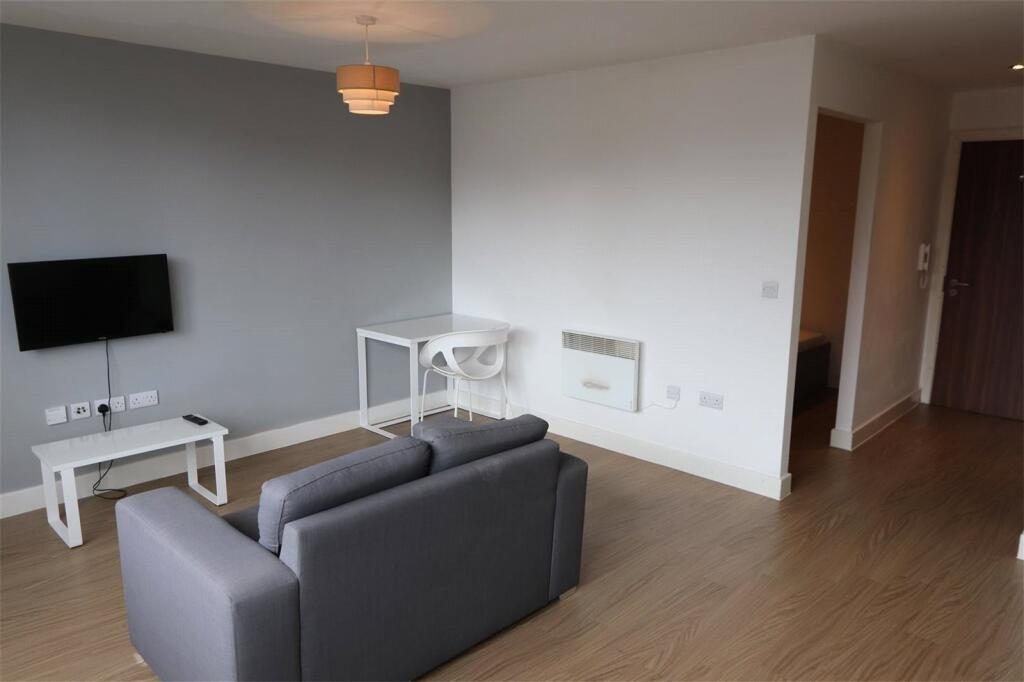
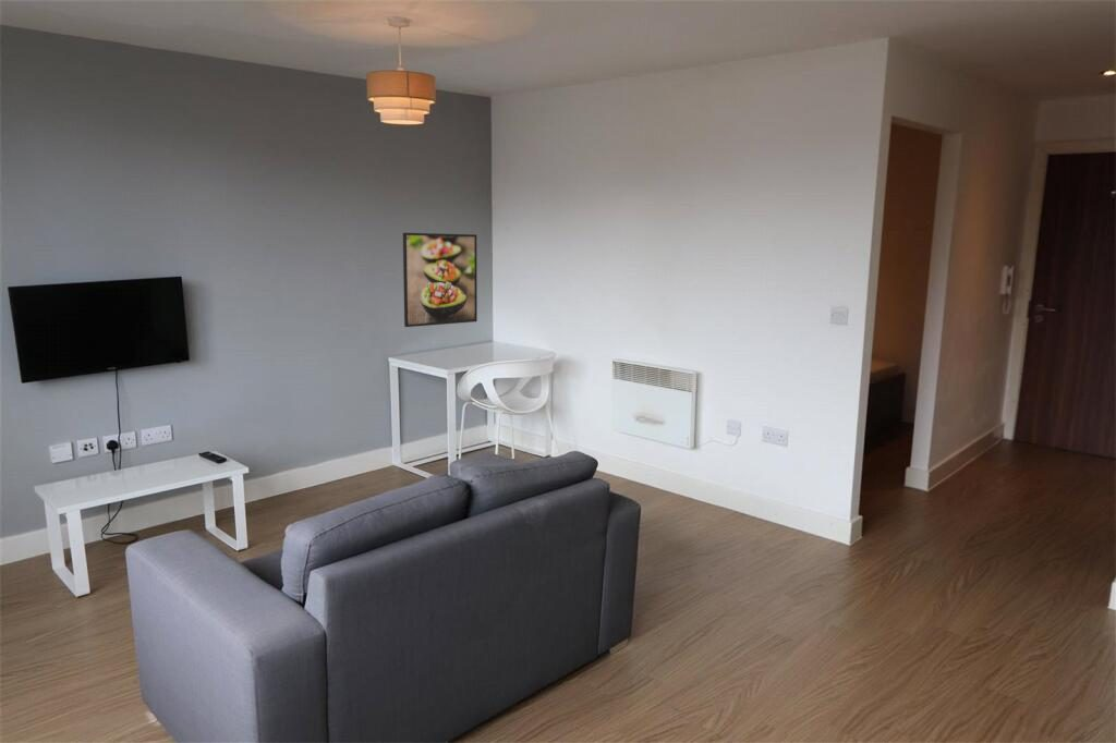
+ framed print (441, 279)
